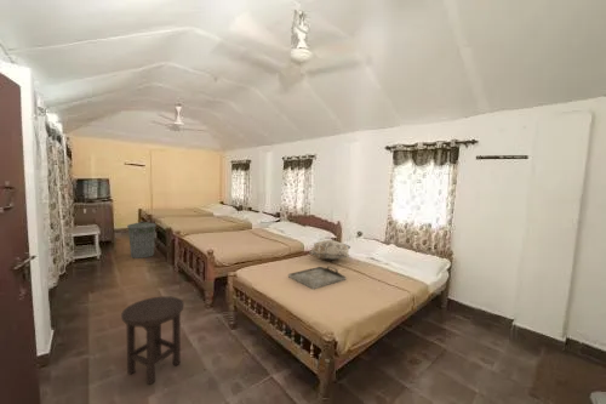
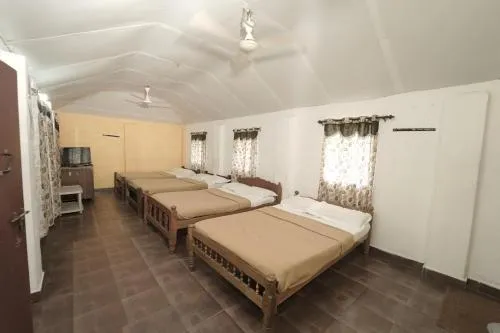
- stool (154, 337)
- trash can (142, 238)
- serving tray (316, 274)
- decorative pillow (330, 249)
